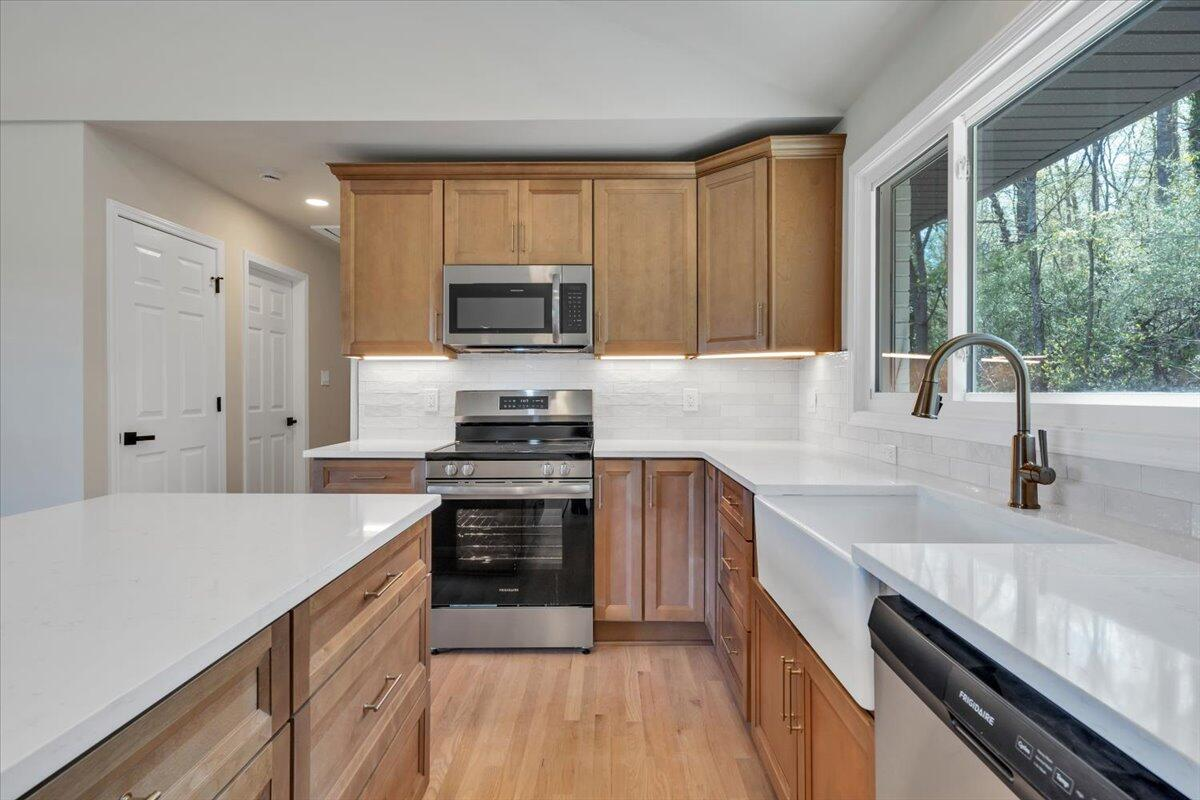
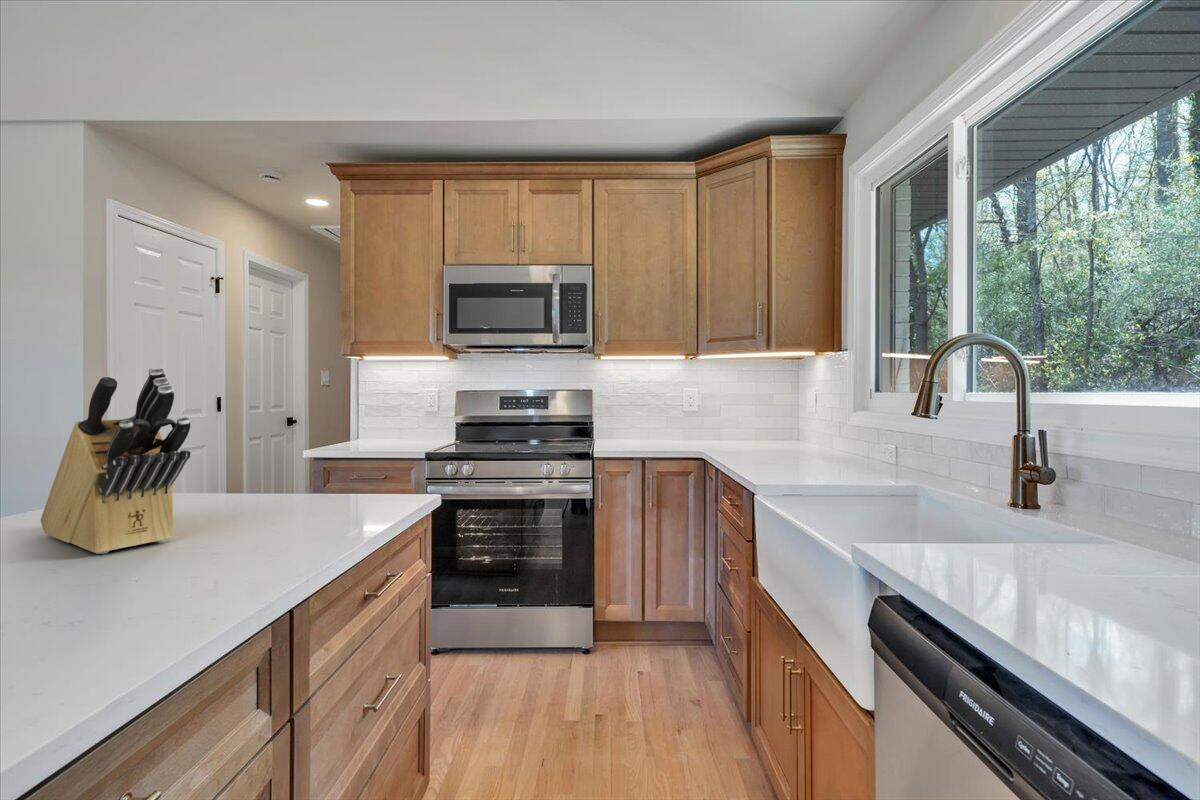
+ knife block (114, 455)
